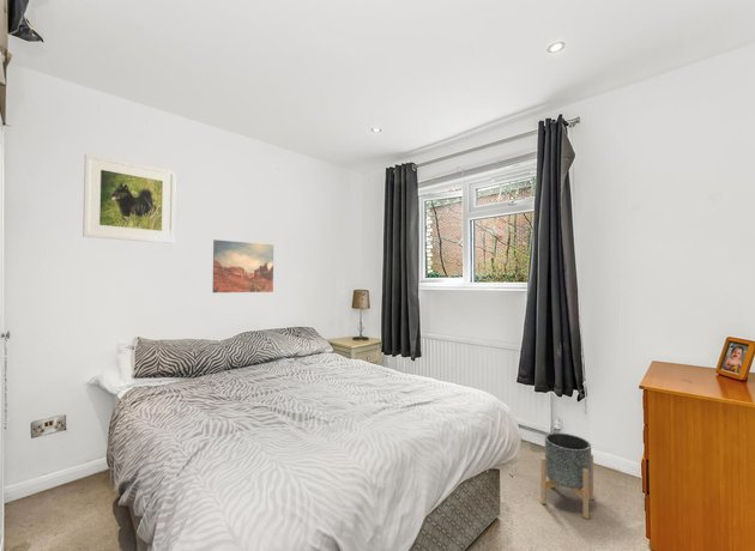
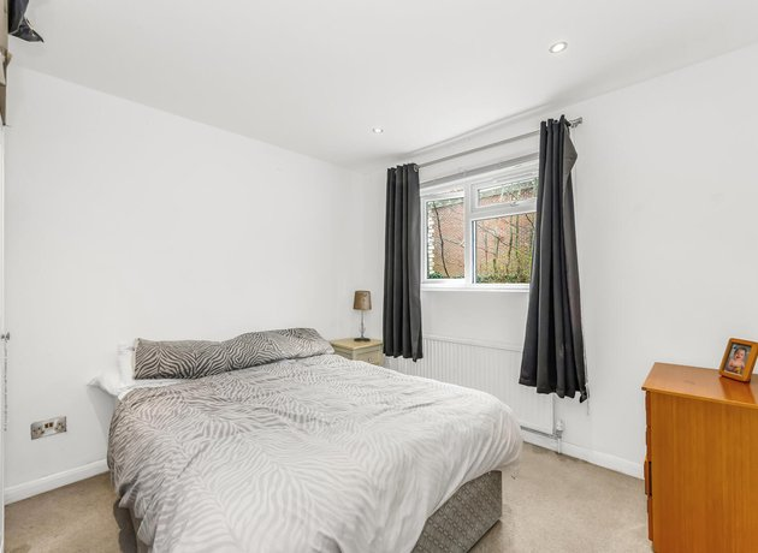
- planter (567, 471)
- wall art (244, 267)
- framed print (132, 201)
